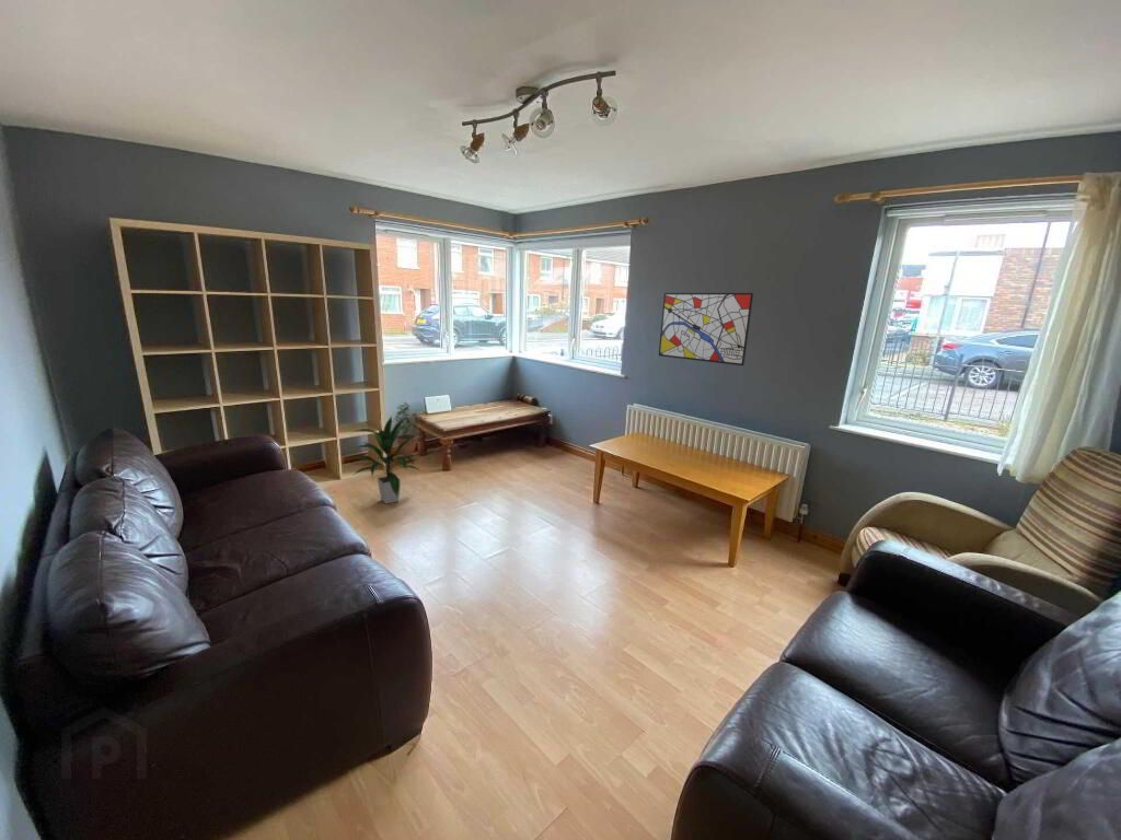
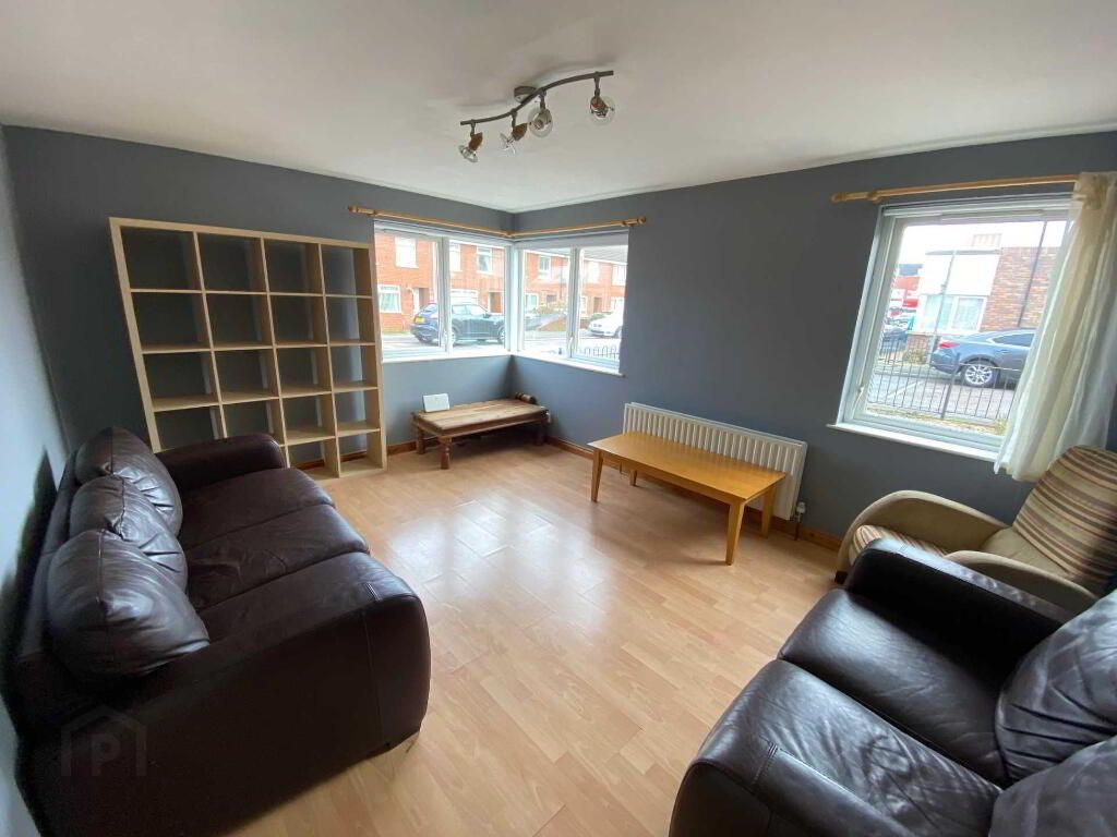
- indoor plant (386, 460)
- wall art (702, 327)
- potted plant (404, 431)
